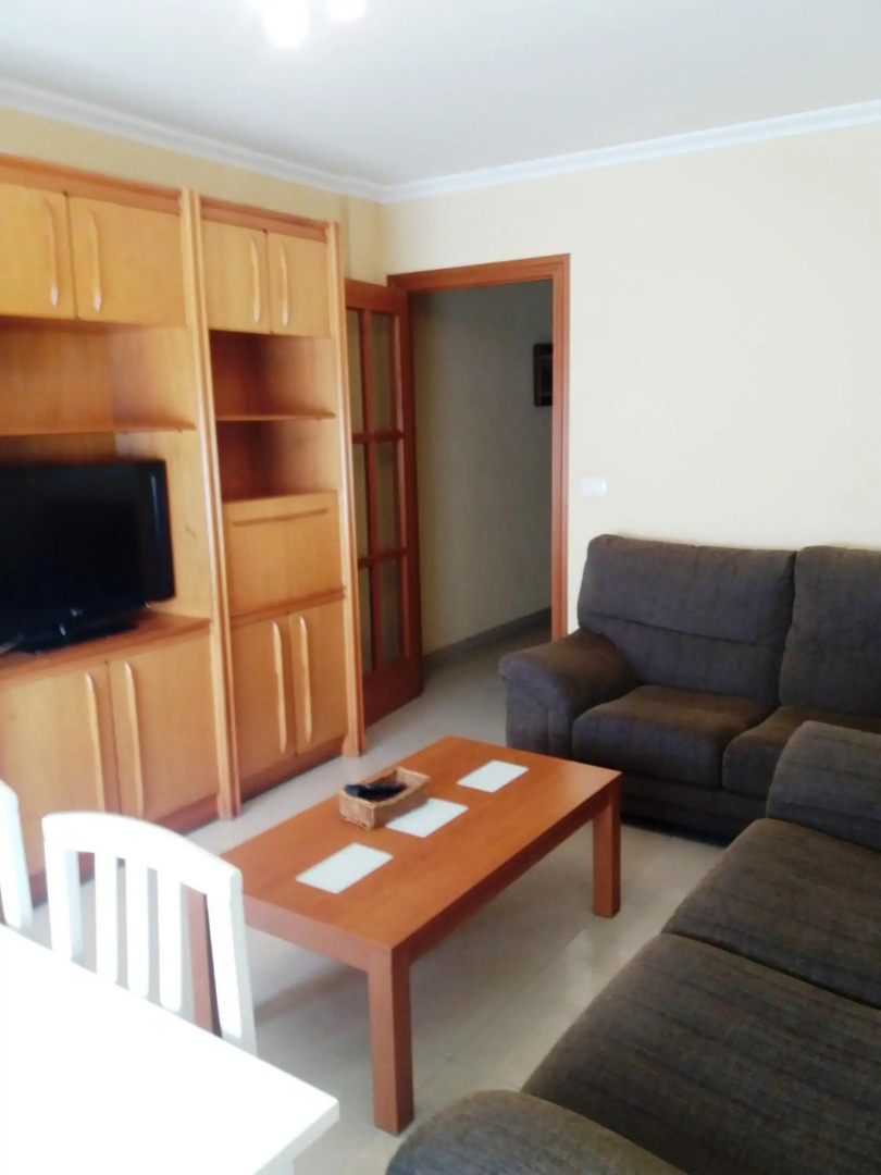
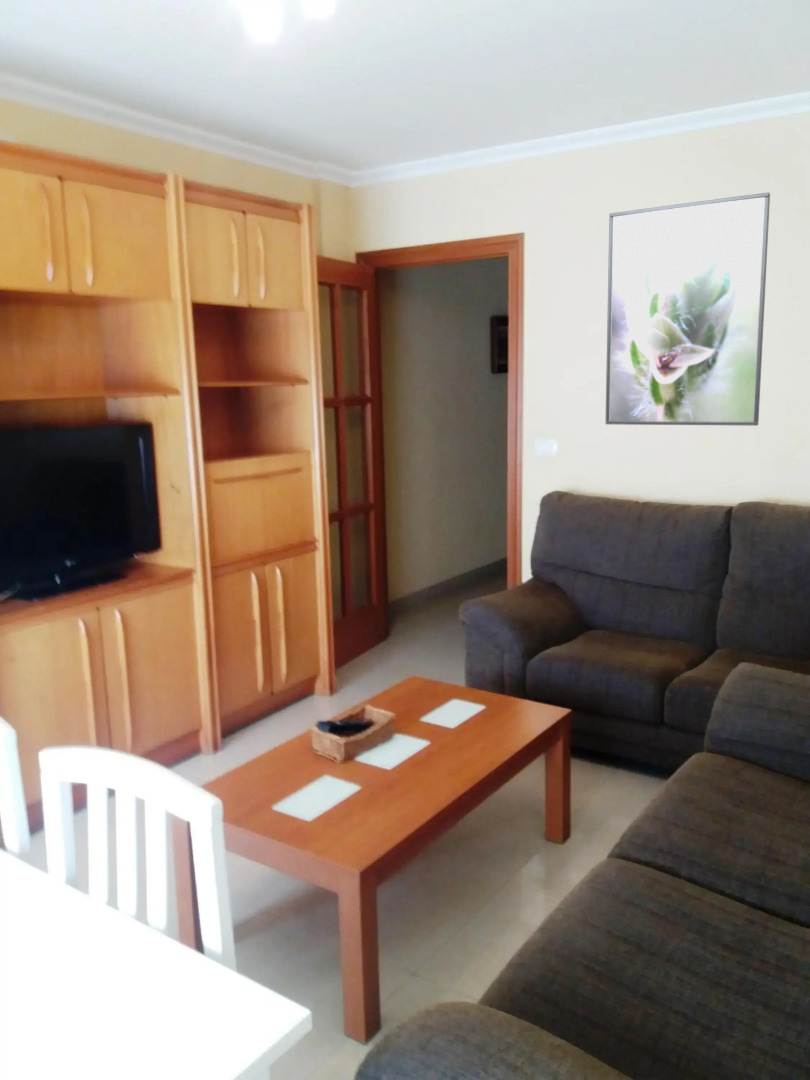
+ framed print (682, 316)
